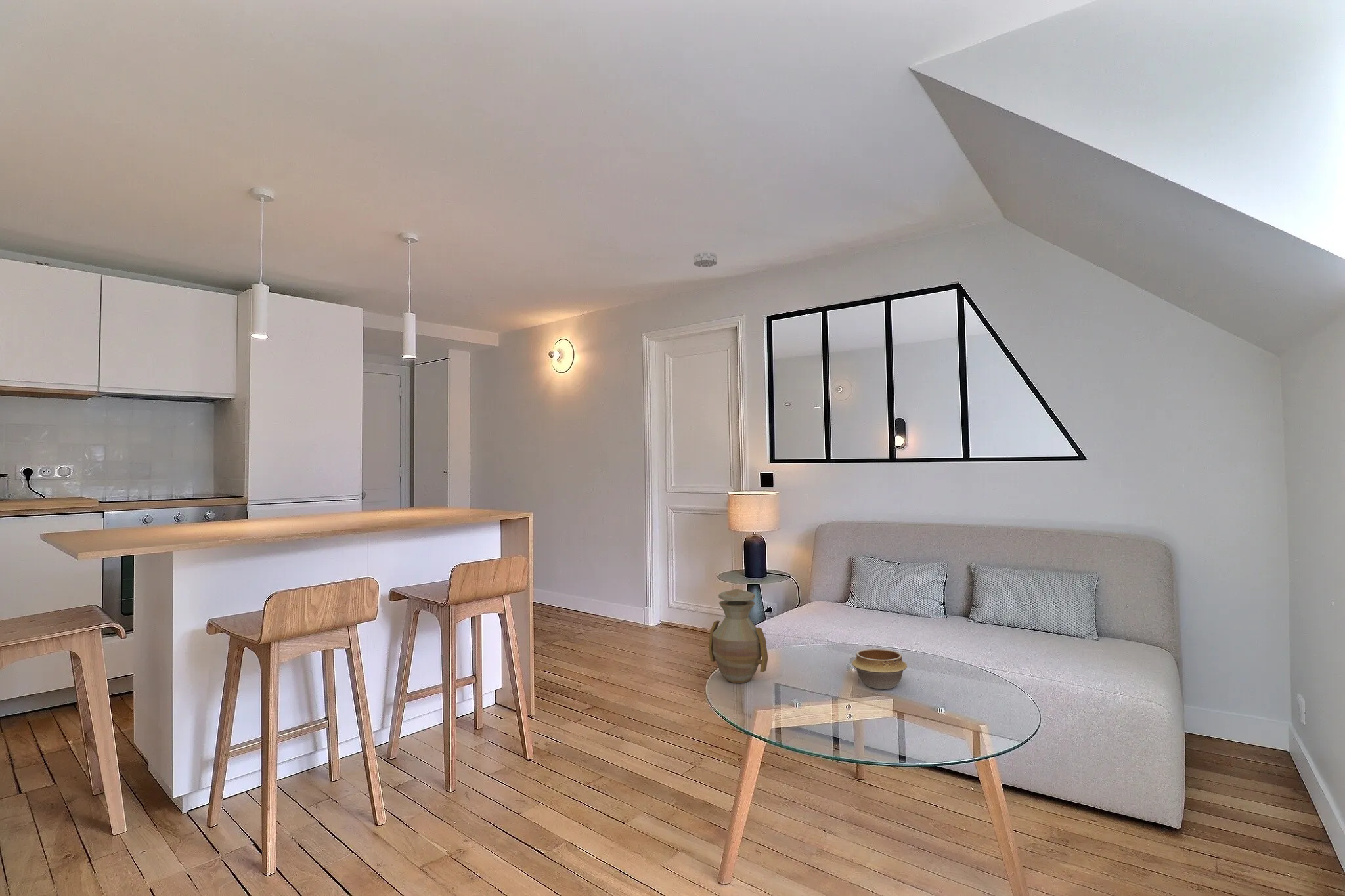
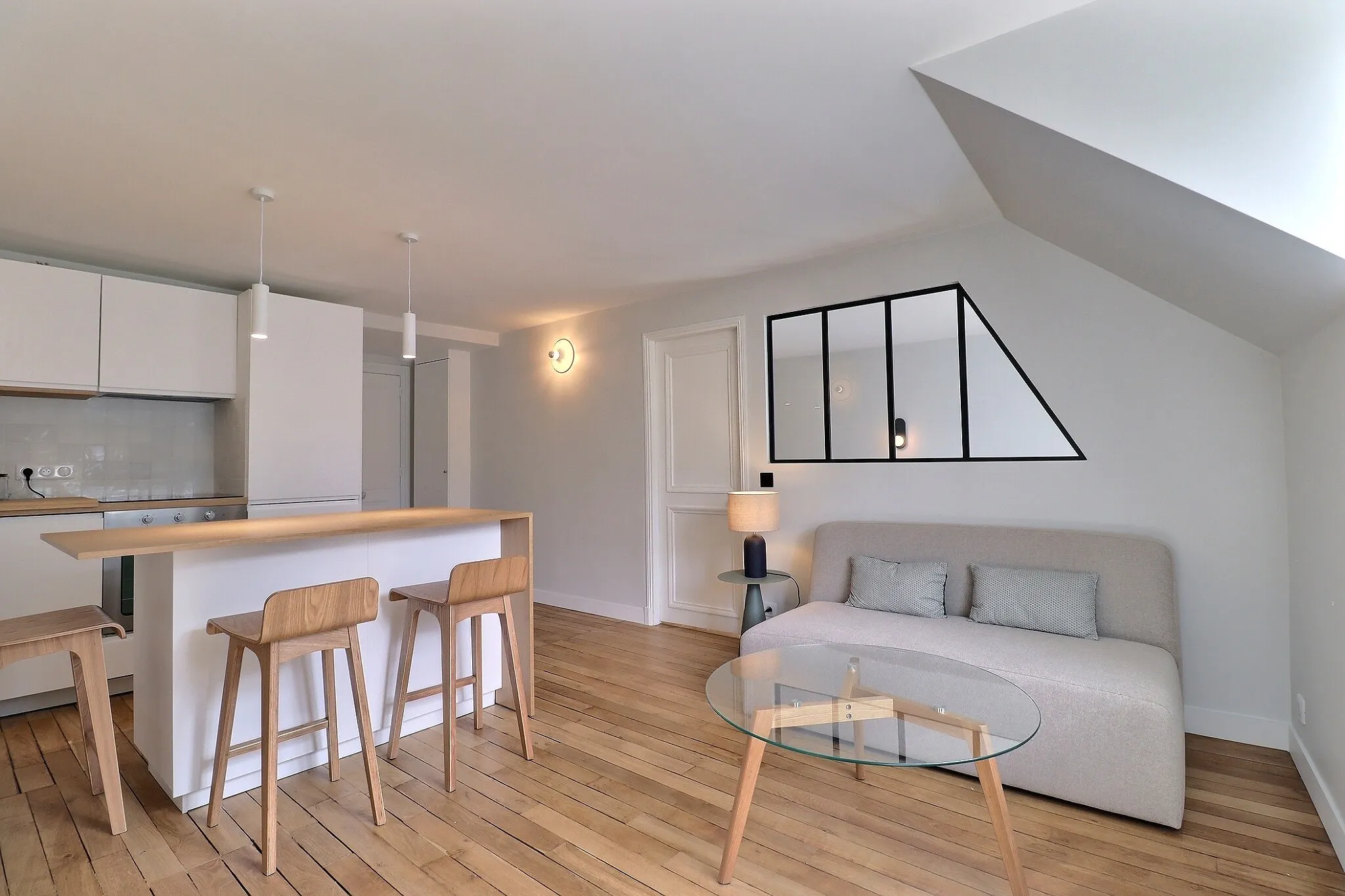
- vase (737, 633)
- bowl (879, 669)
- smoke detector (705, 259)
